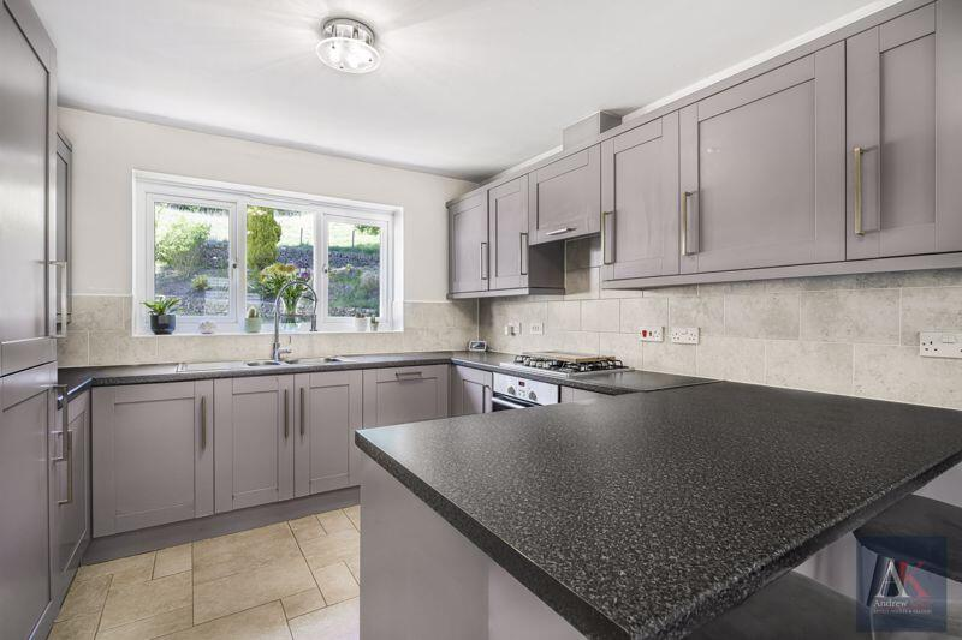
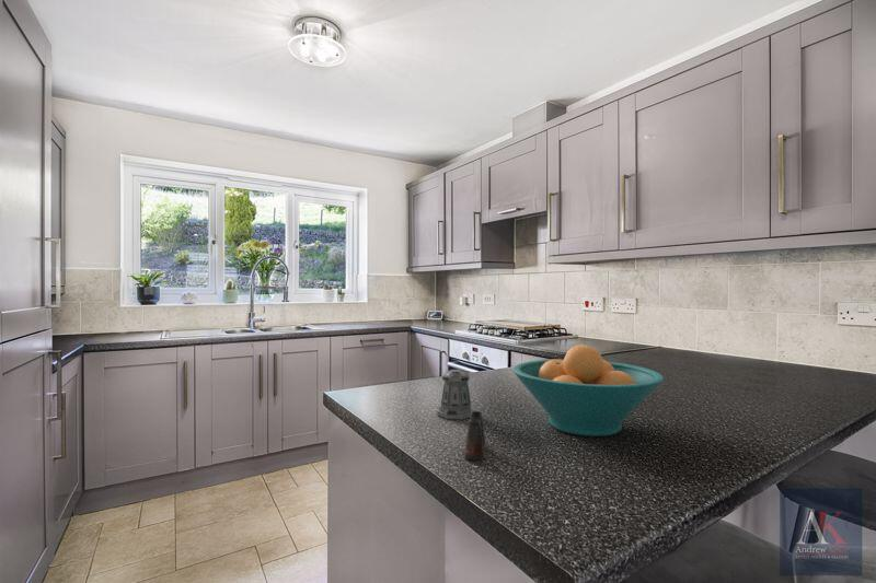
+ fruit bowl (584, 385)
+ pepper shaker (457, 389)
+ salt shaker (475, 431)
